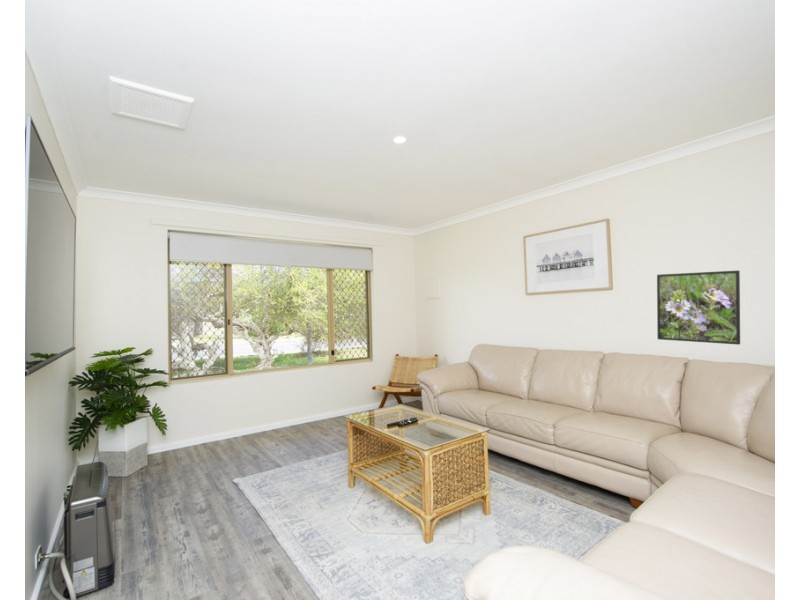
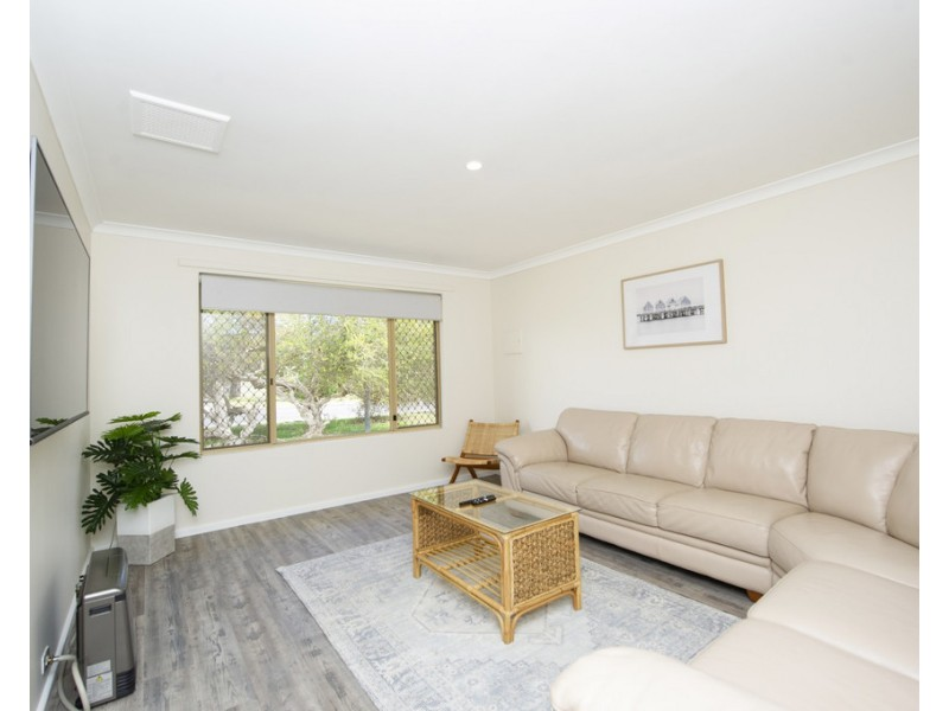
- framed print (695, 307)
